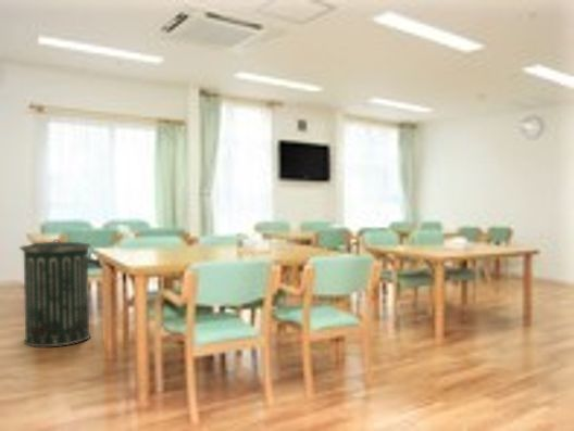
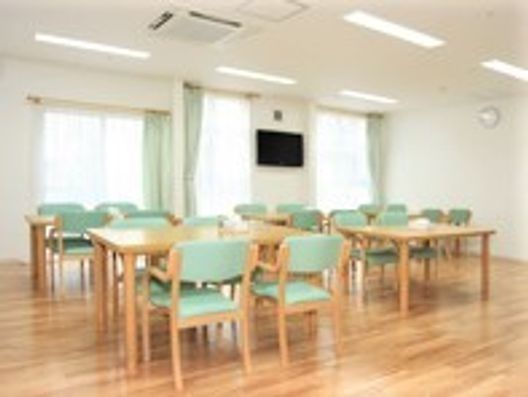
- trash can (57, 289)
